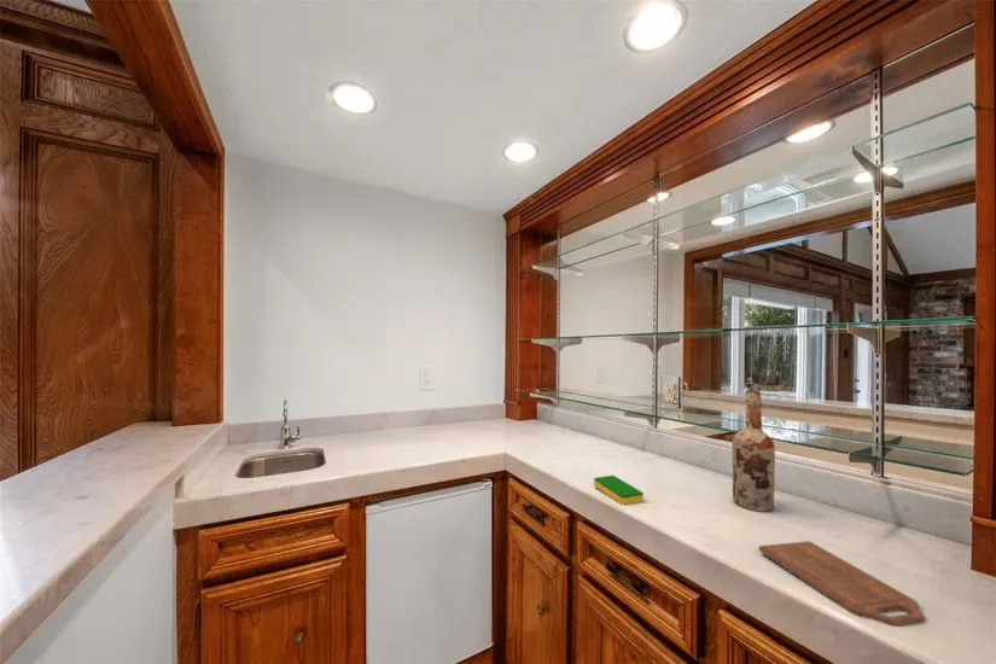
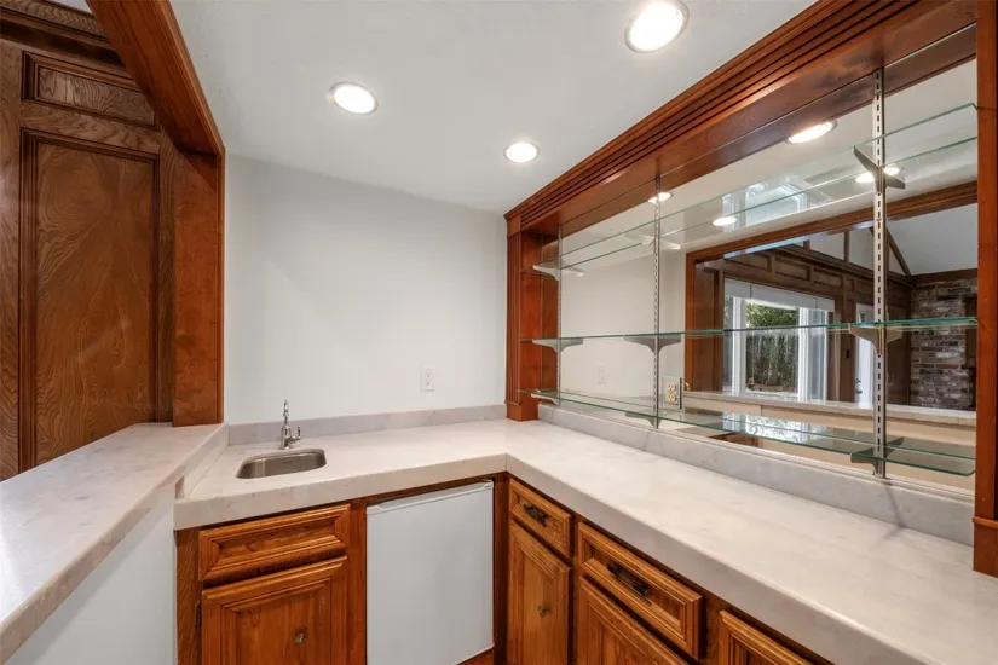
- cutting board (837, 577)
- dish sponge (617, 489)
- wine bottle (752, 447)
